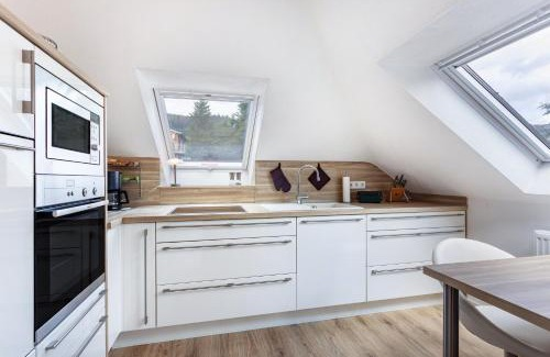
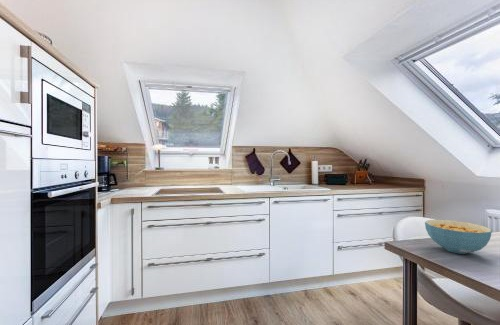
+ cereal bowl (456, 238)
